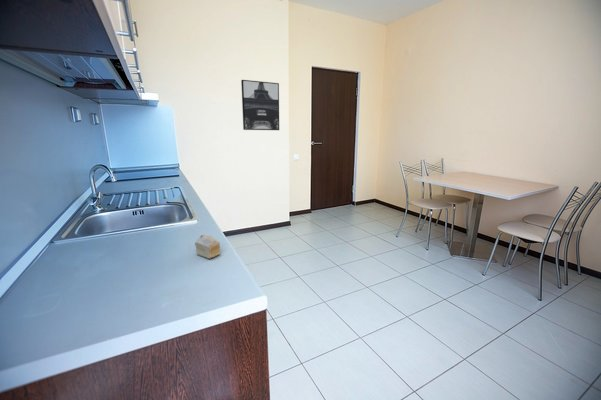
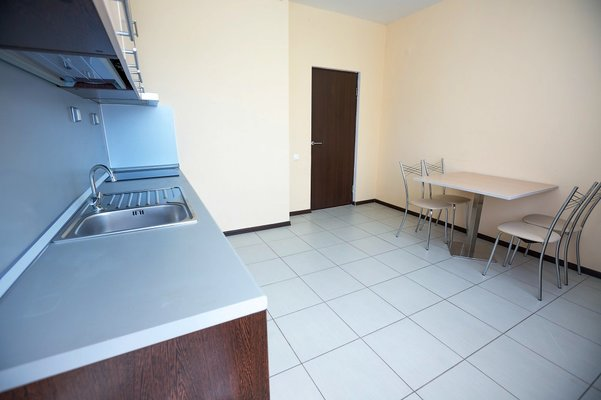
- wall art (261, 106)
- cake slice (207, 245)
